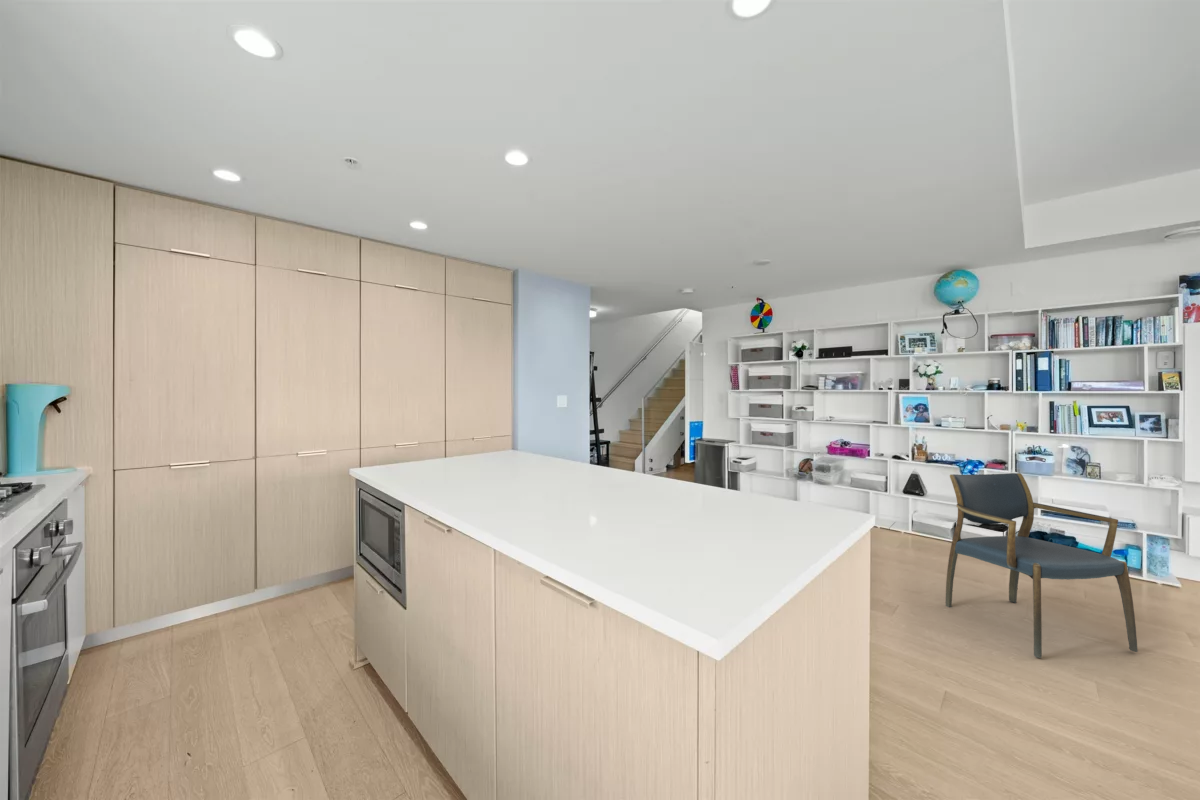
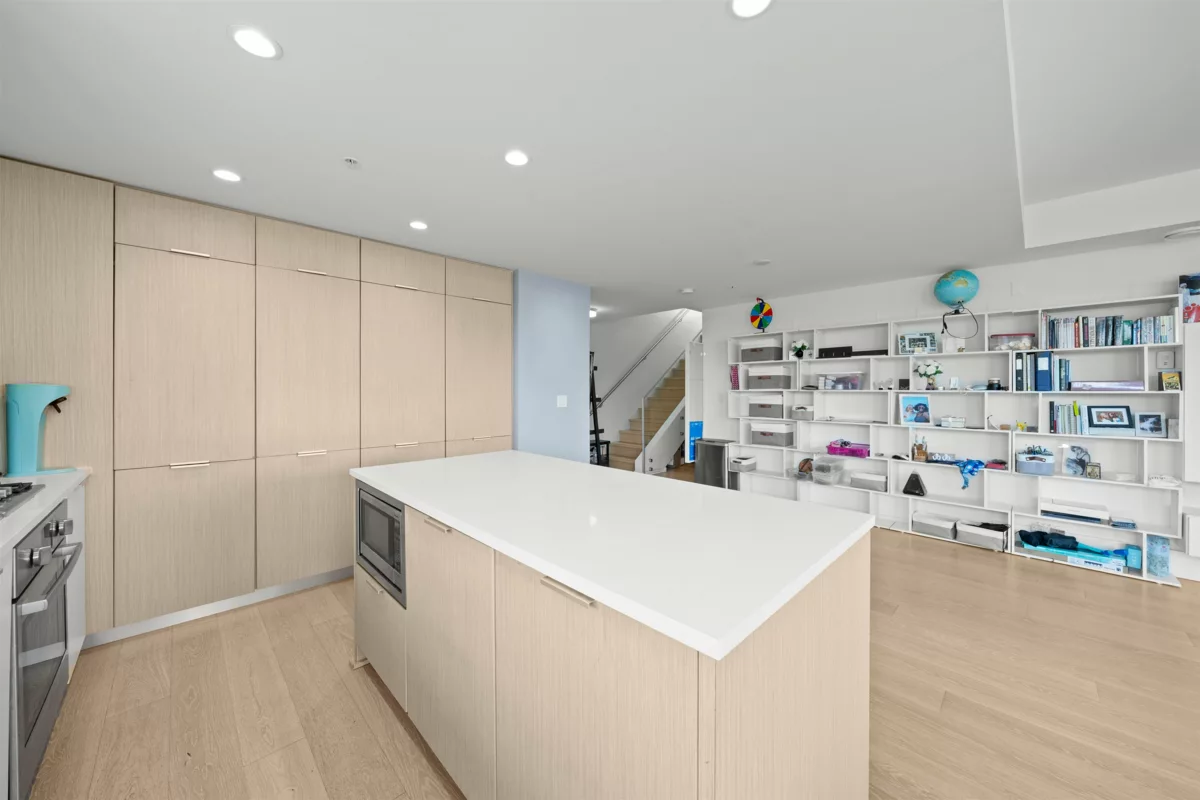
- armchair (1031, 554)
